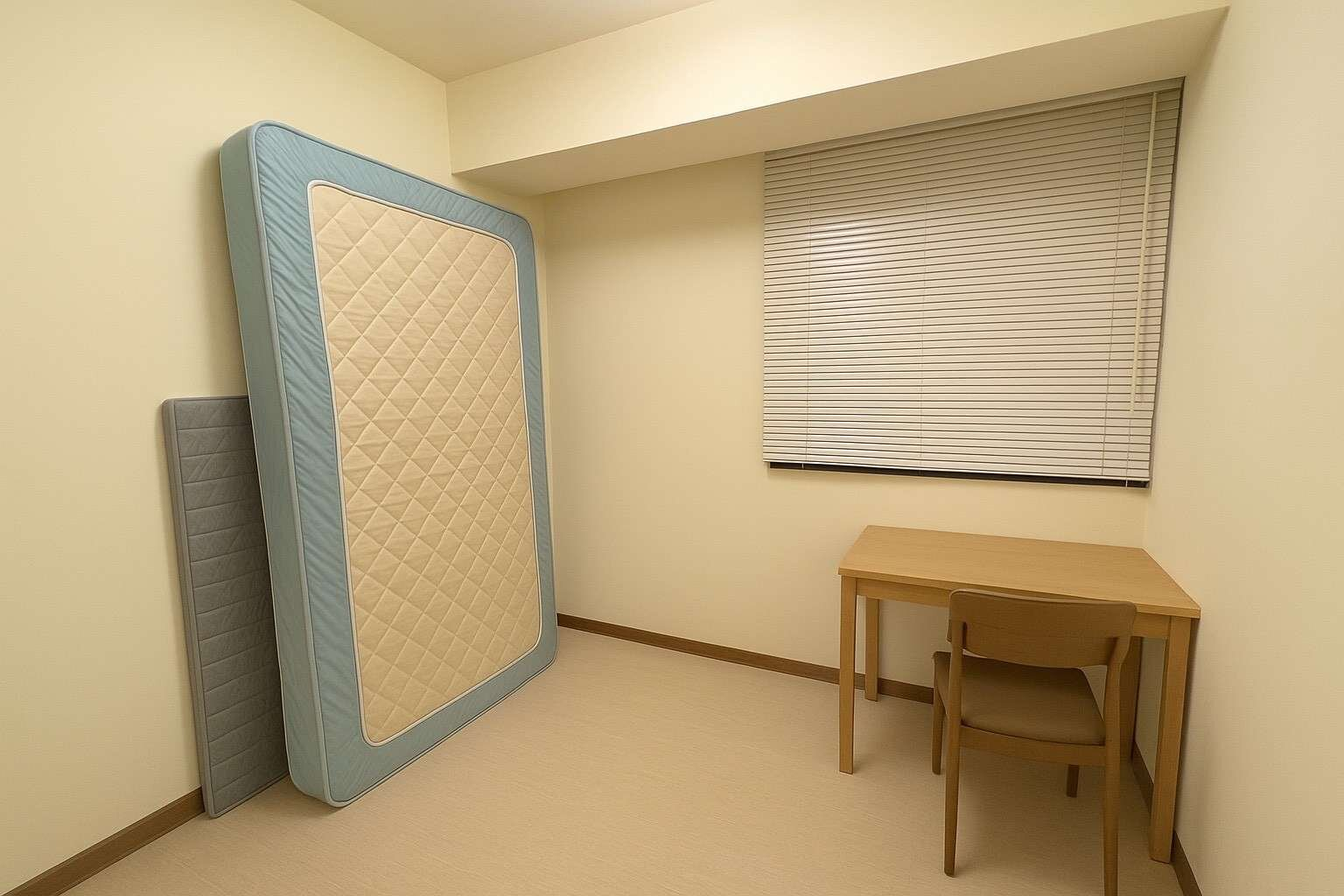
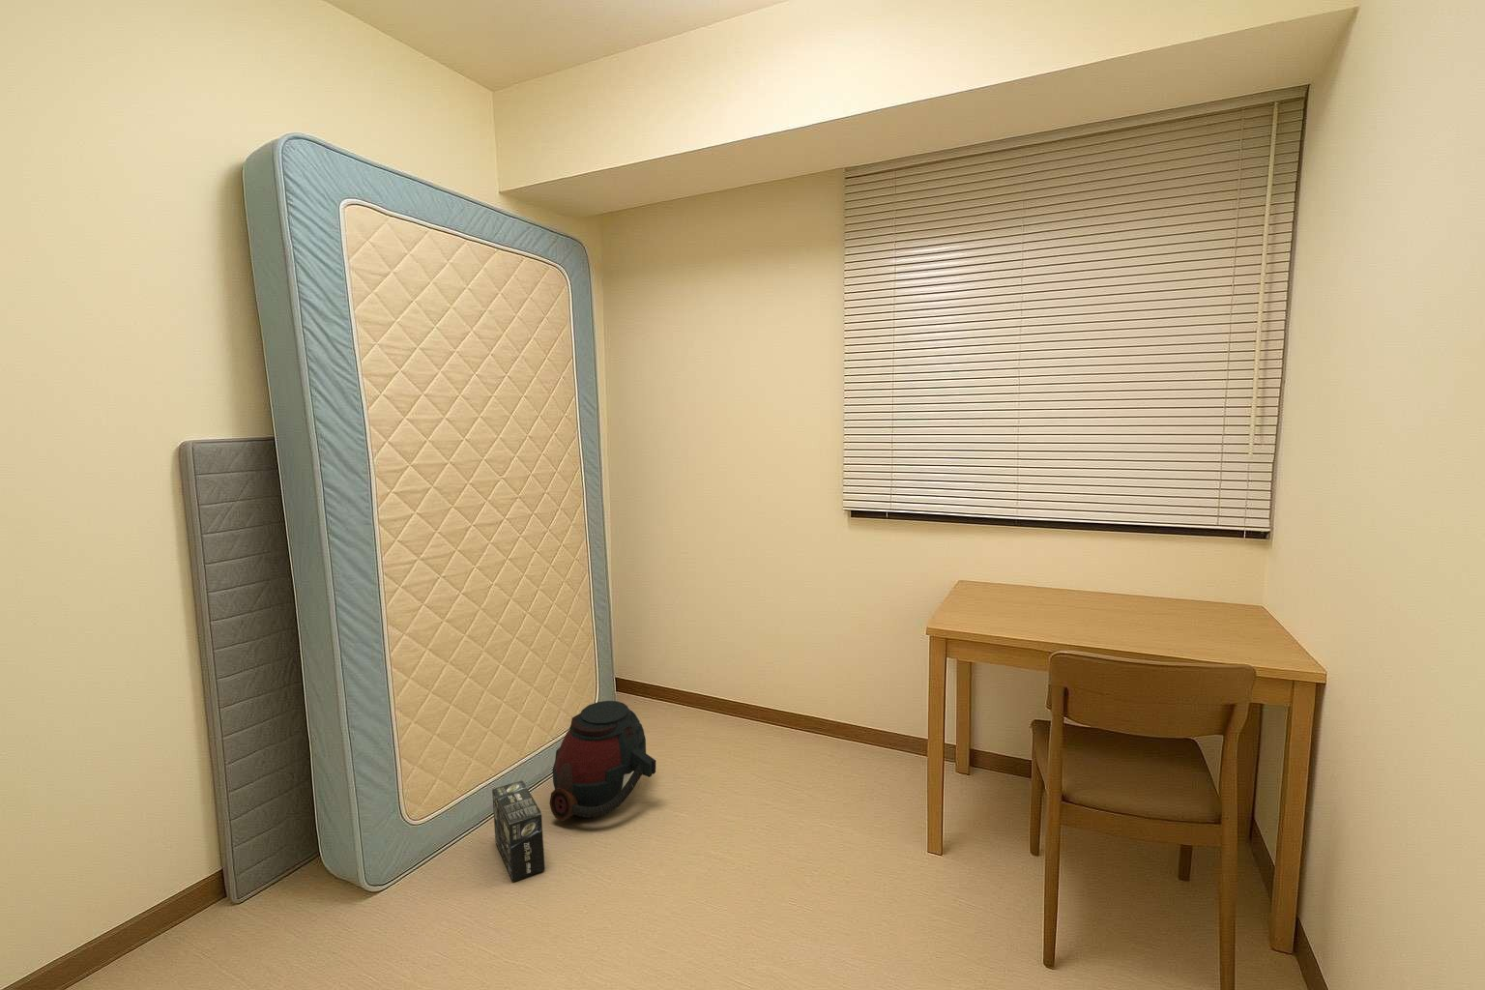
+ box (517, 828)
+ helmet (608, 756)
